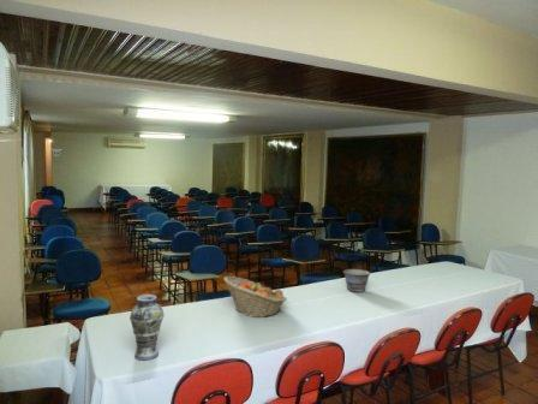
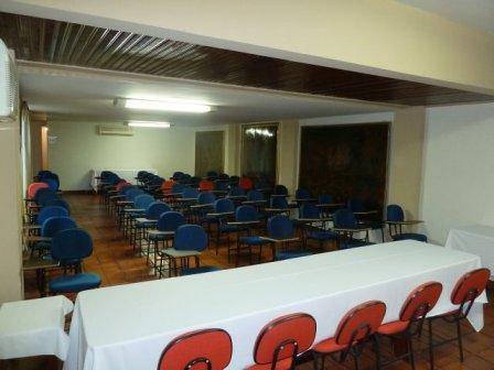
- fruit basket (253, 293)
- bowl (355, 280)
- vase (147, 326)
